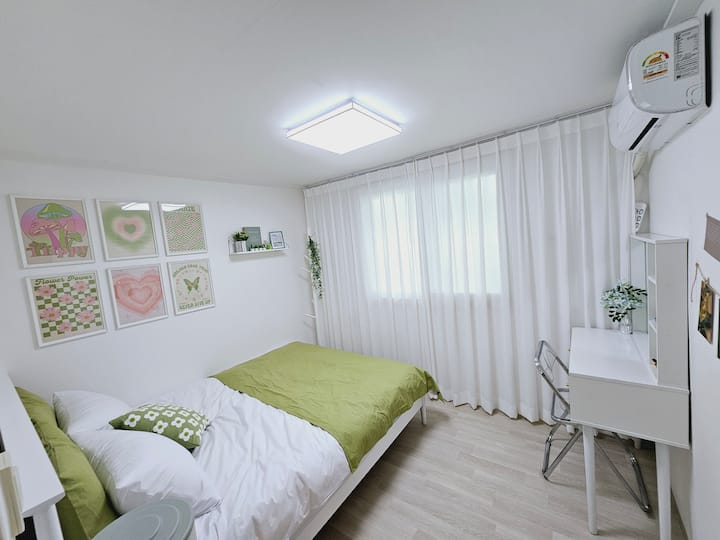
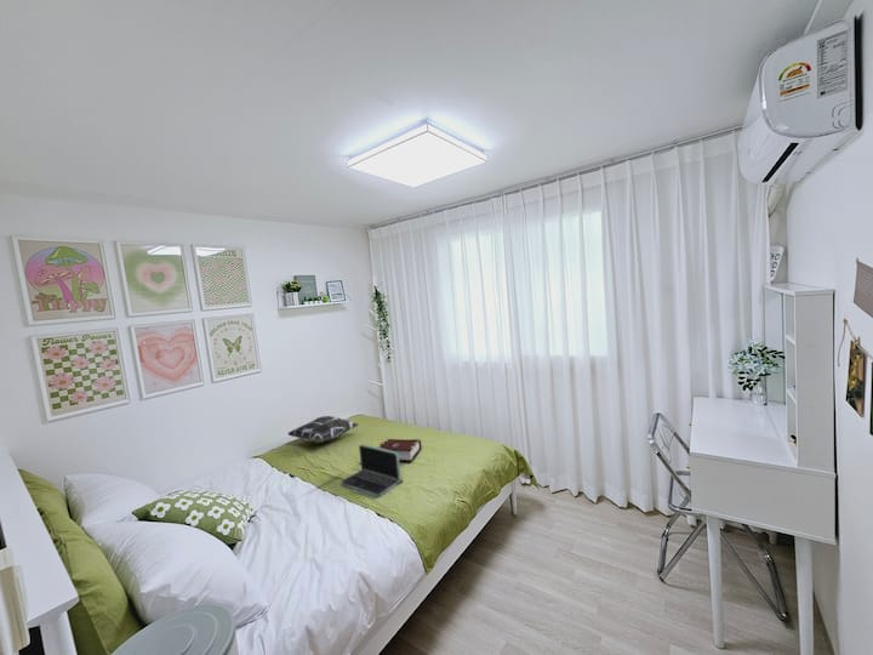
+ book (399, 448)
+ laptop (370, 467)
+ decorative pillow (324, 428)
